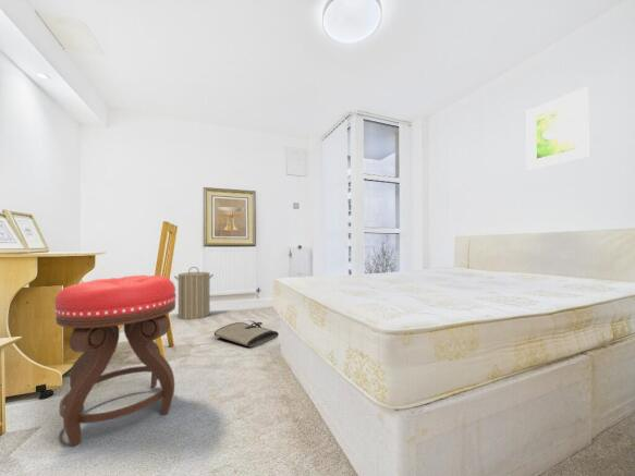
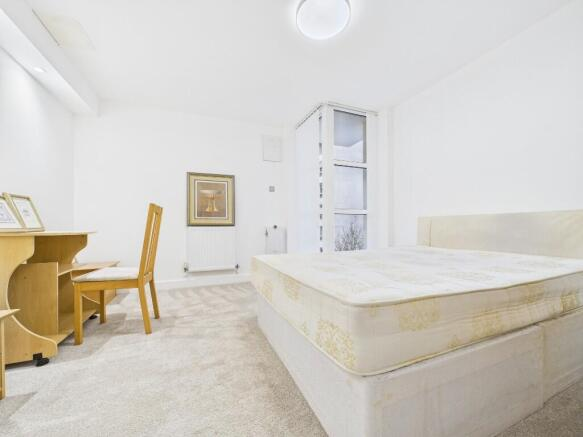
- laundry hamper (194, 291)
- tool roll (246, 329)
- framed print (554, 132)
- stool (117, 344)
